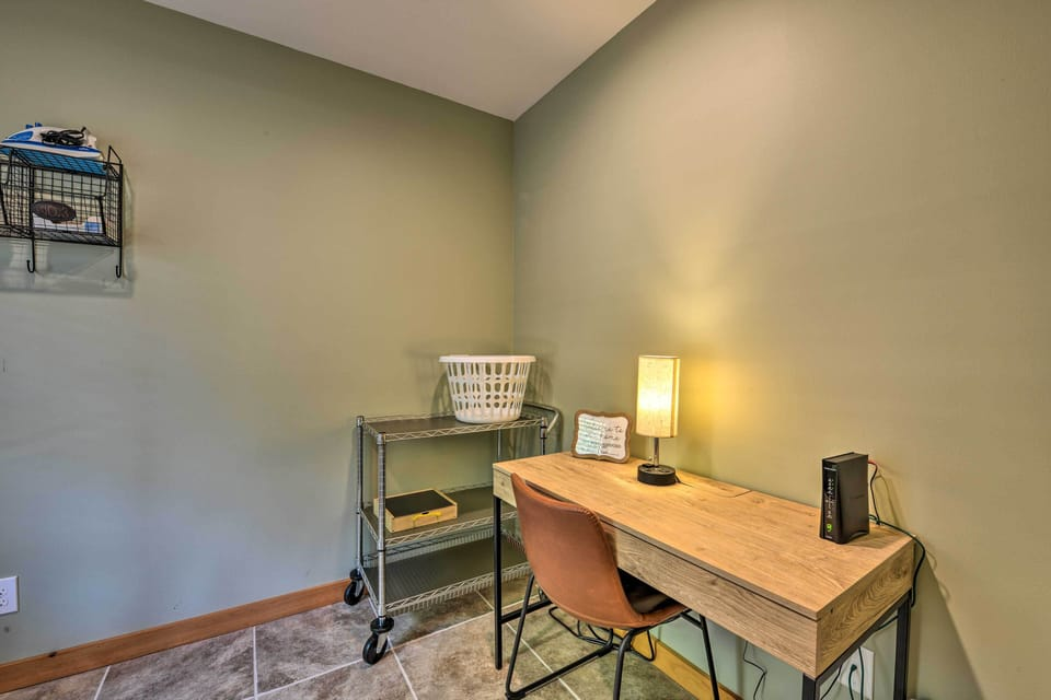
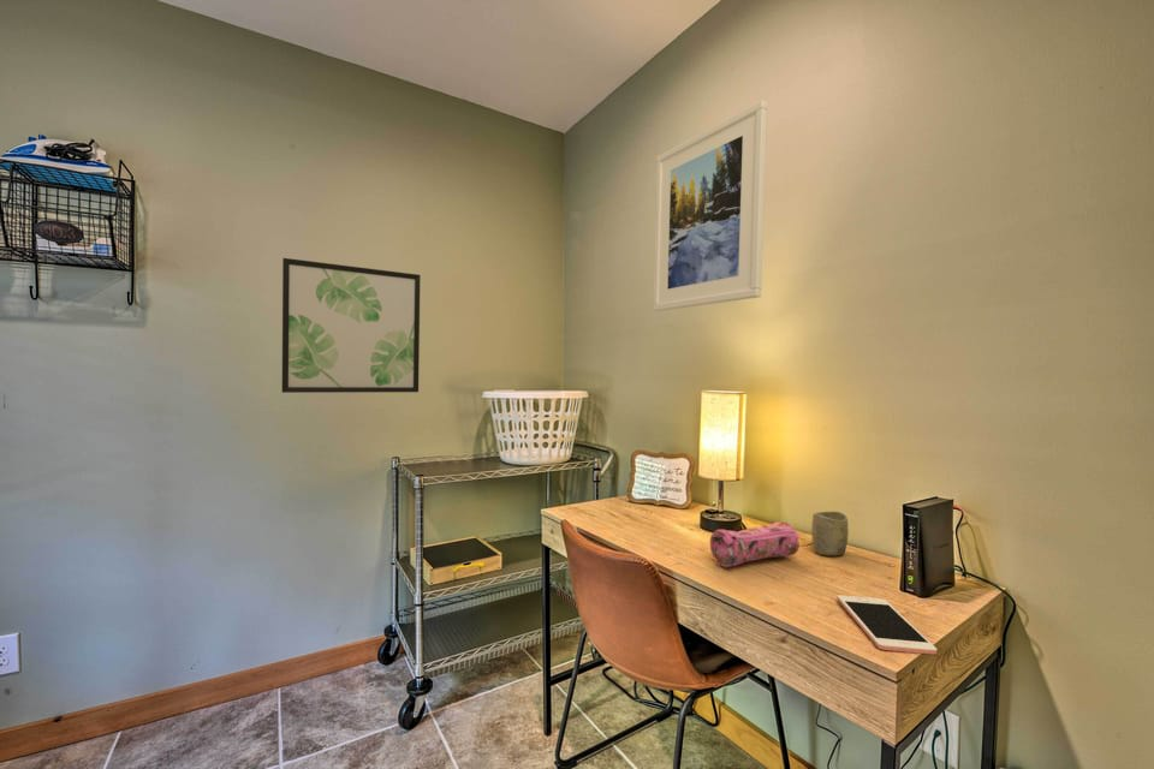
+ wall art (355, 329)
+ cup (829, 532)
+ pencil case (754, 542)
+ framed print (702, 219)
+ cell phone (881, 621)
